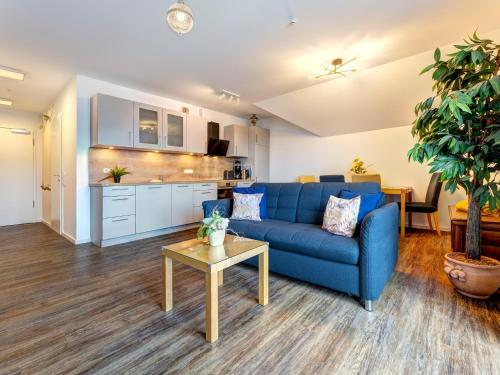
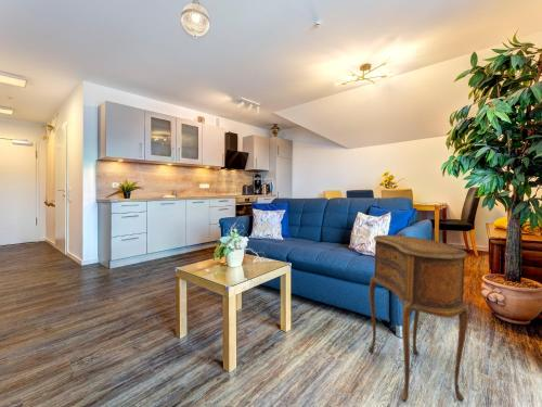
+ side table (414, 308)
